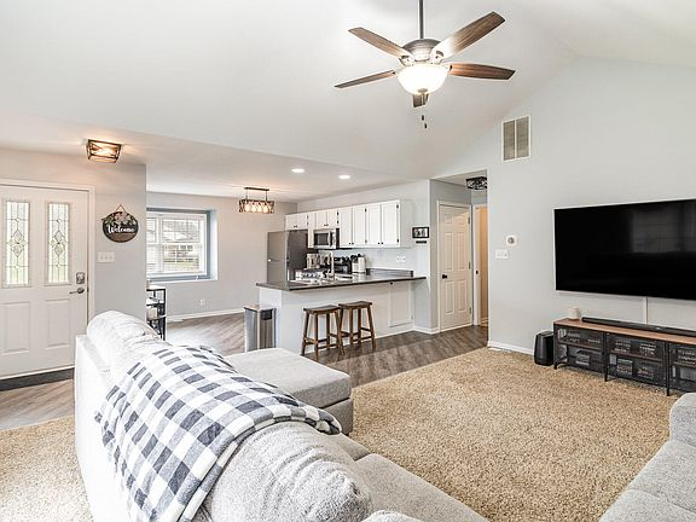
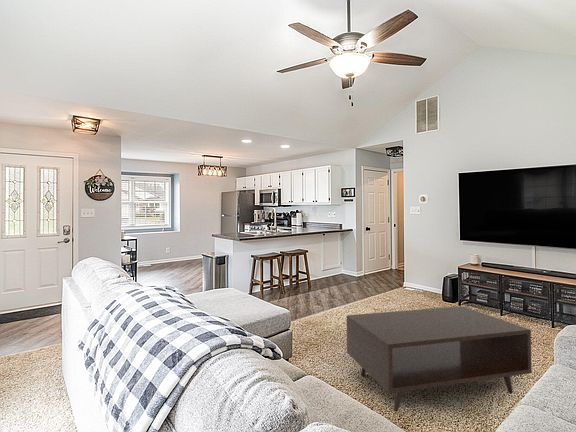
+ coffee table (432, 352)
